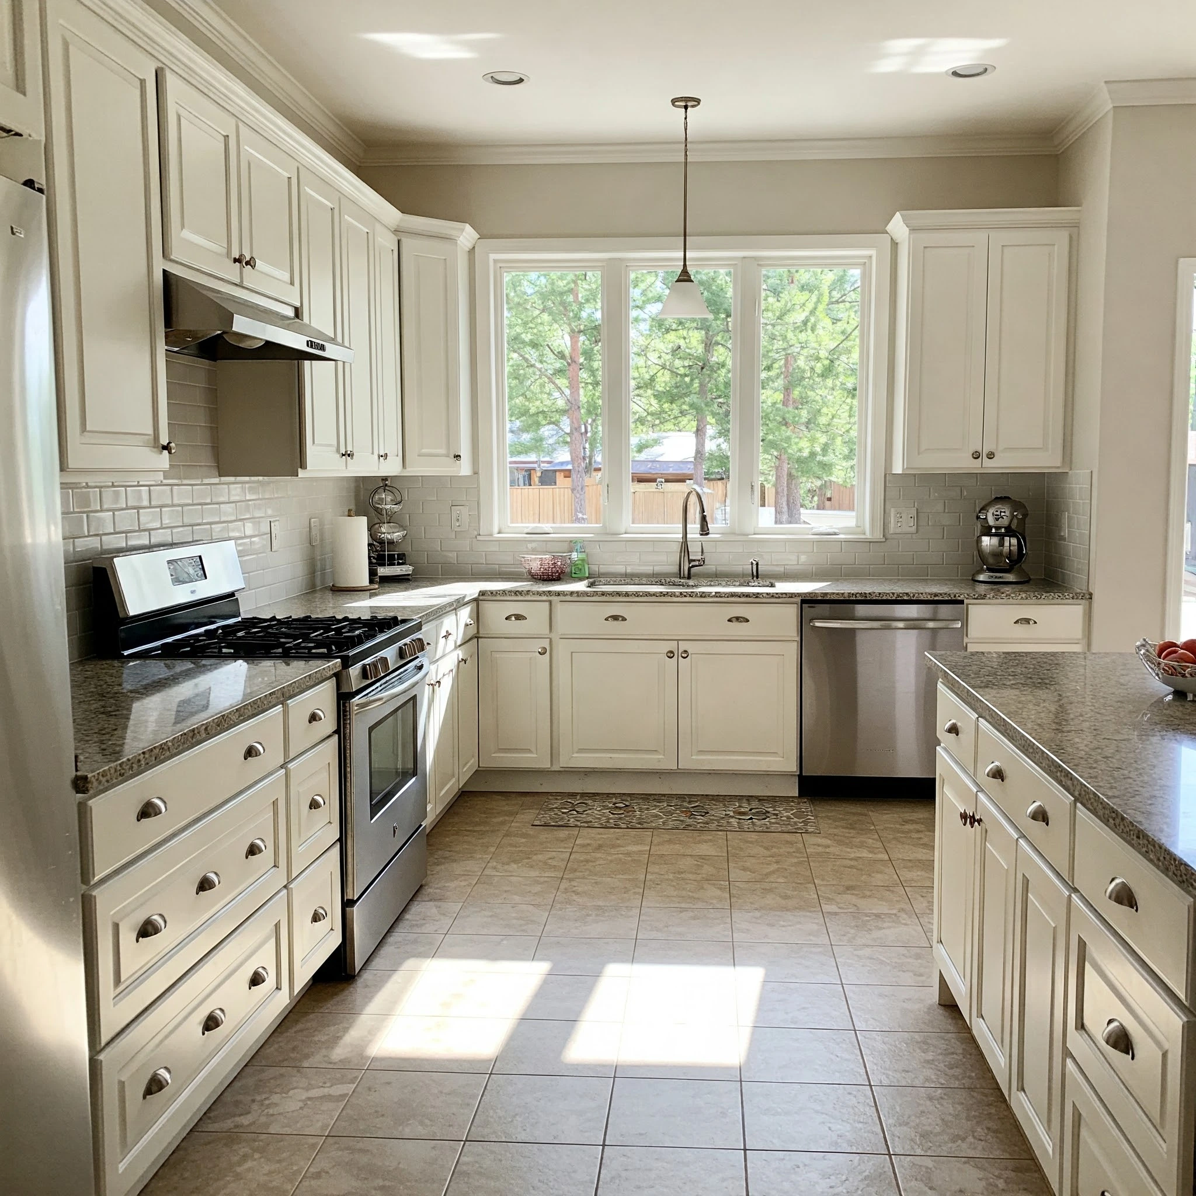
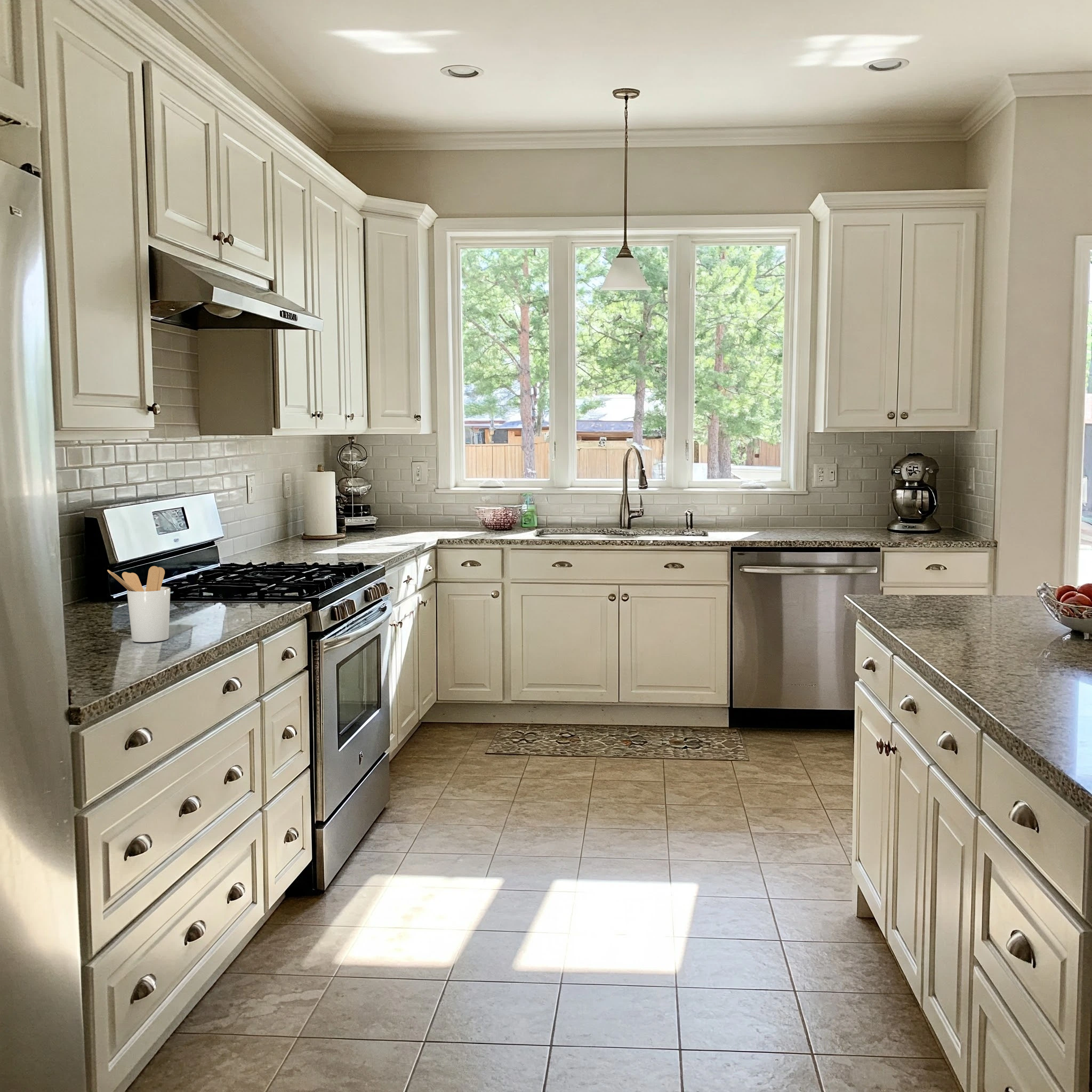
+ utensil holder (138, 603)
